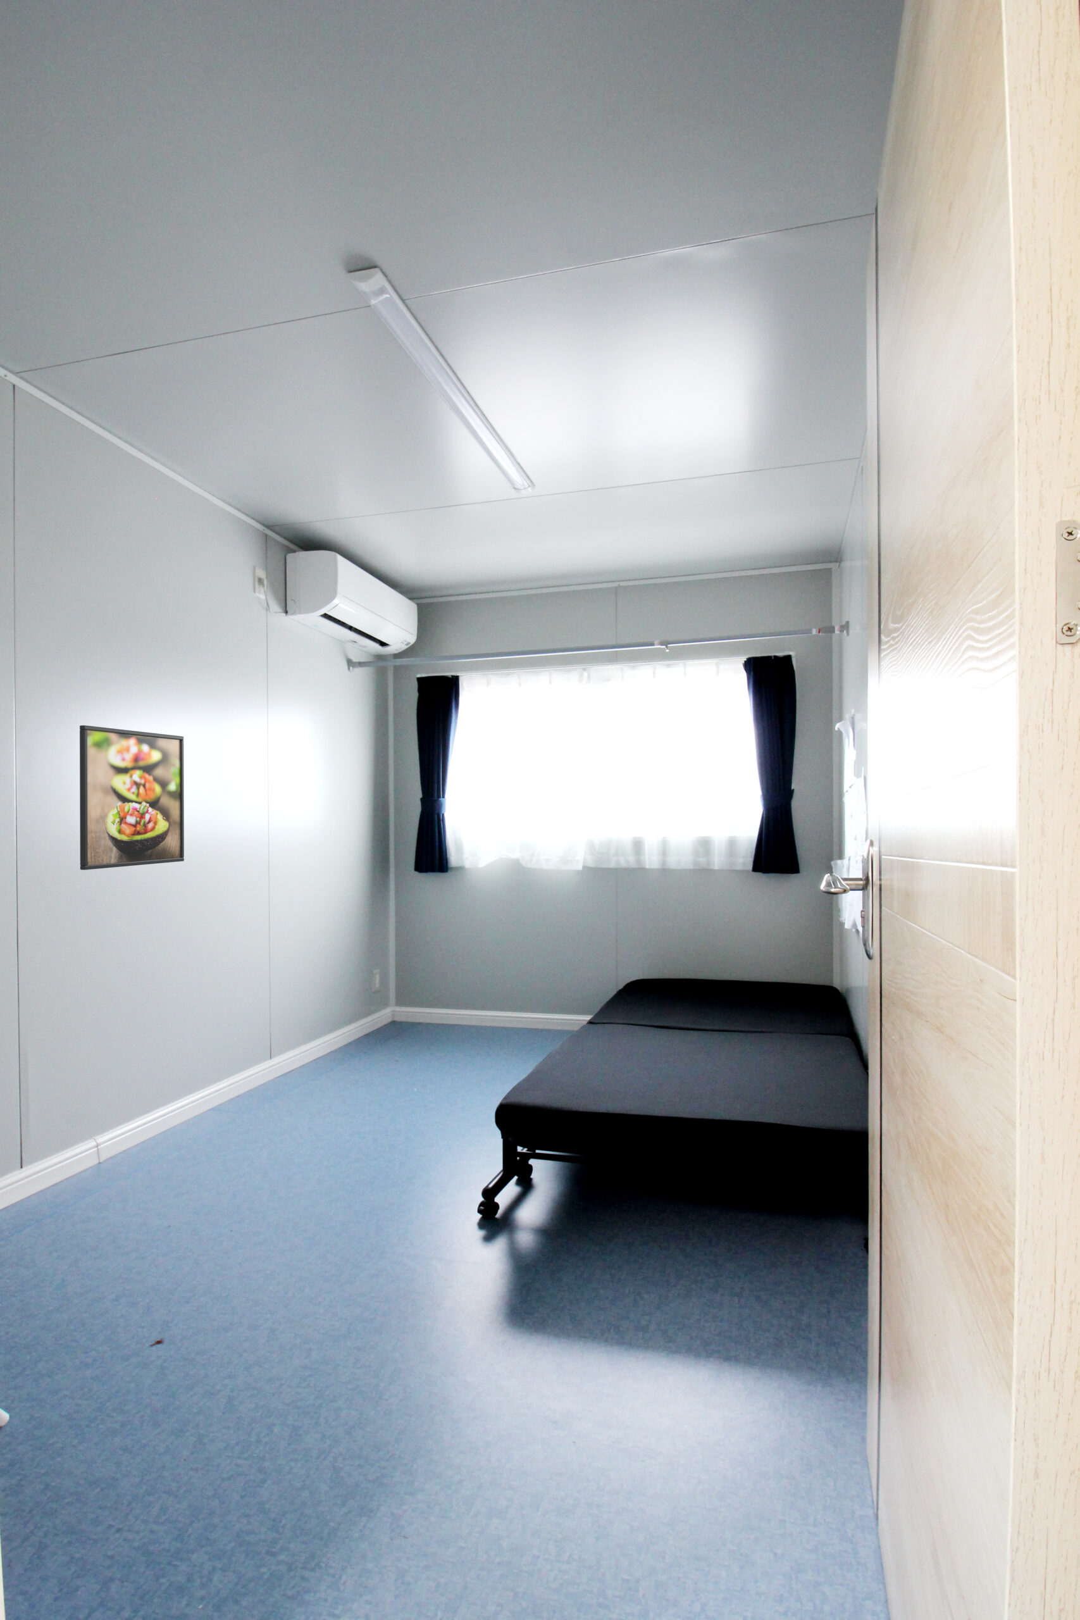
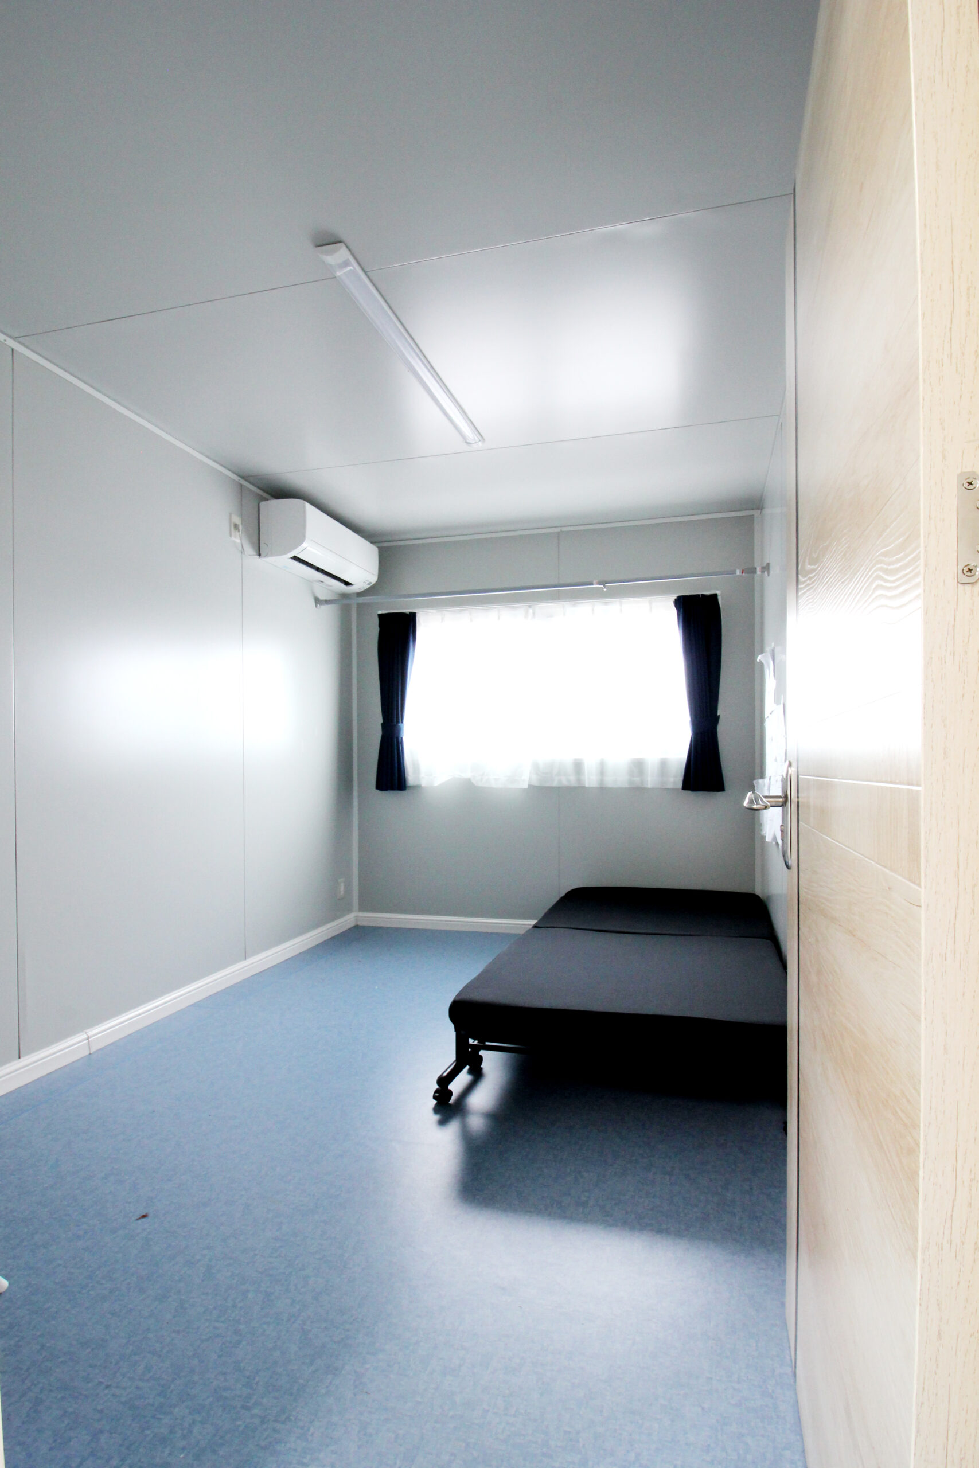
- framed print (135, 798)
